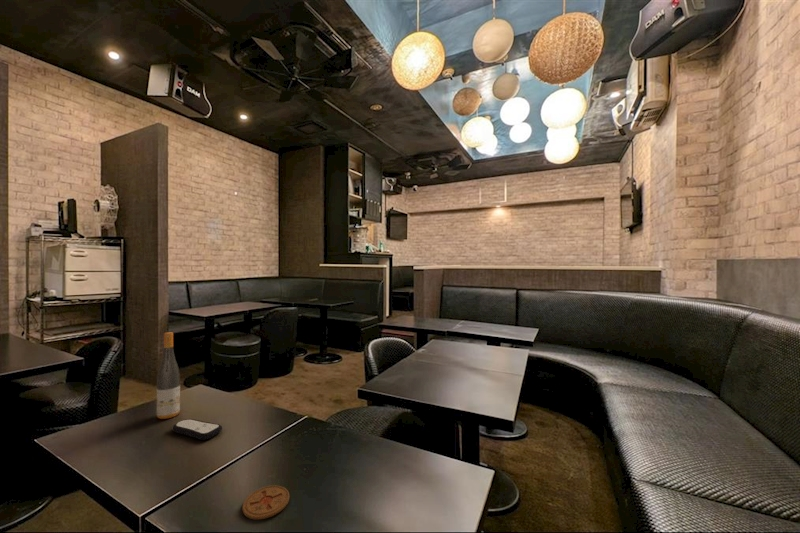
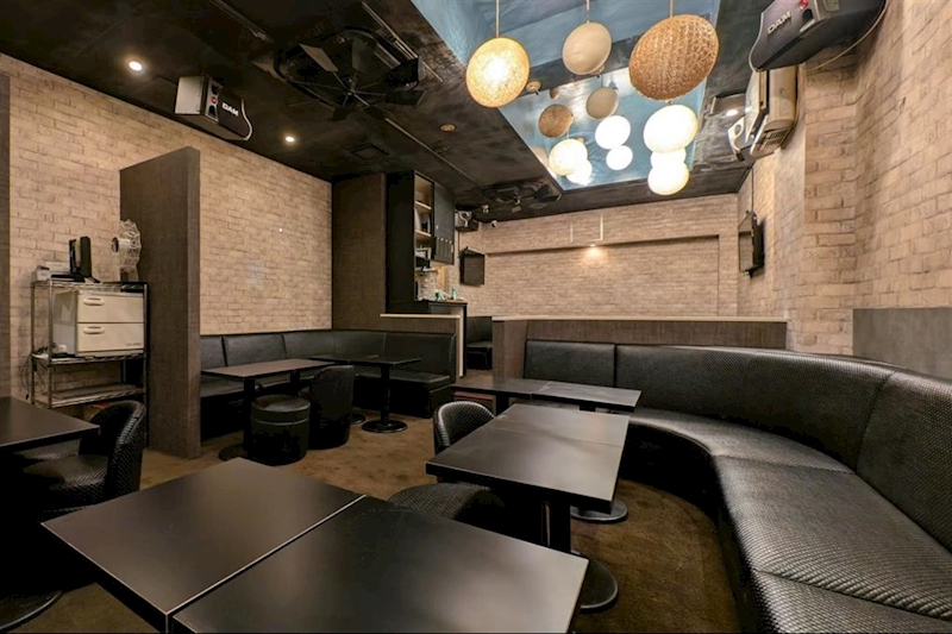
- remote control (196, 428)
- coaster (266, 501)
- wine bottle (168, 373)
